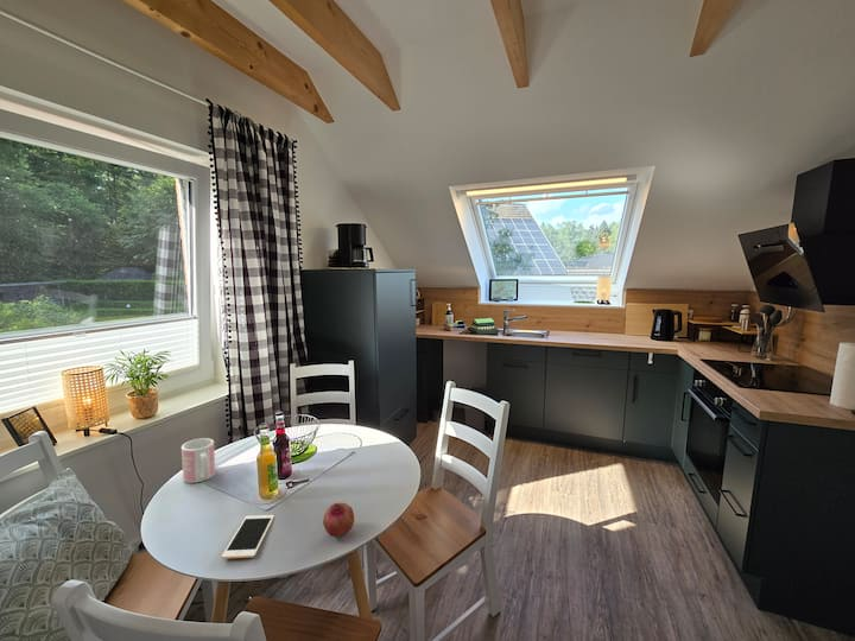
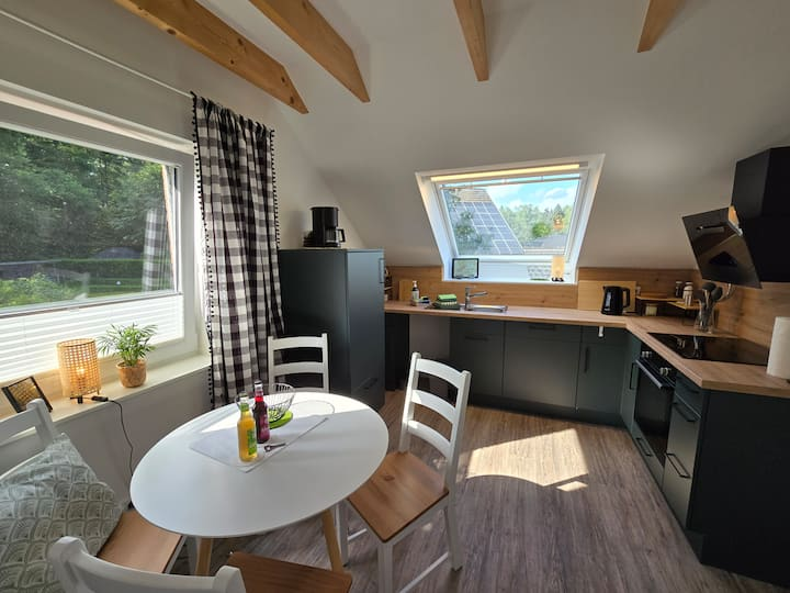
- mug (200, 461)
- cell phone (249, 534)
- fruit (338, 516)
